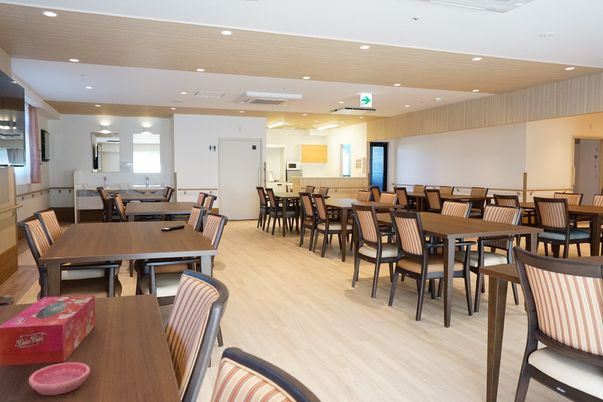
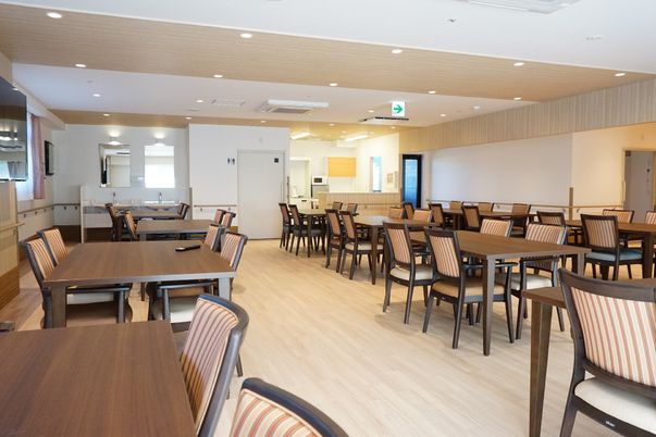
- saucer (60, 379)
- tissue box (52, 326)
